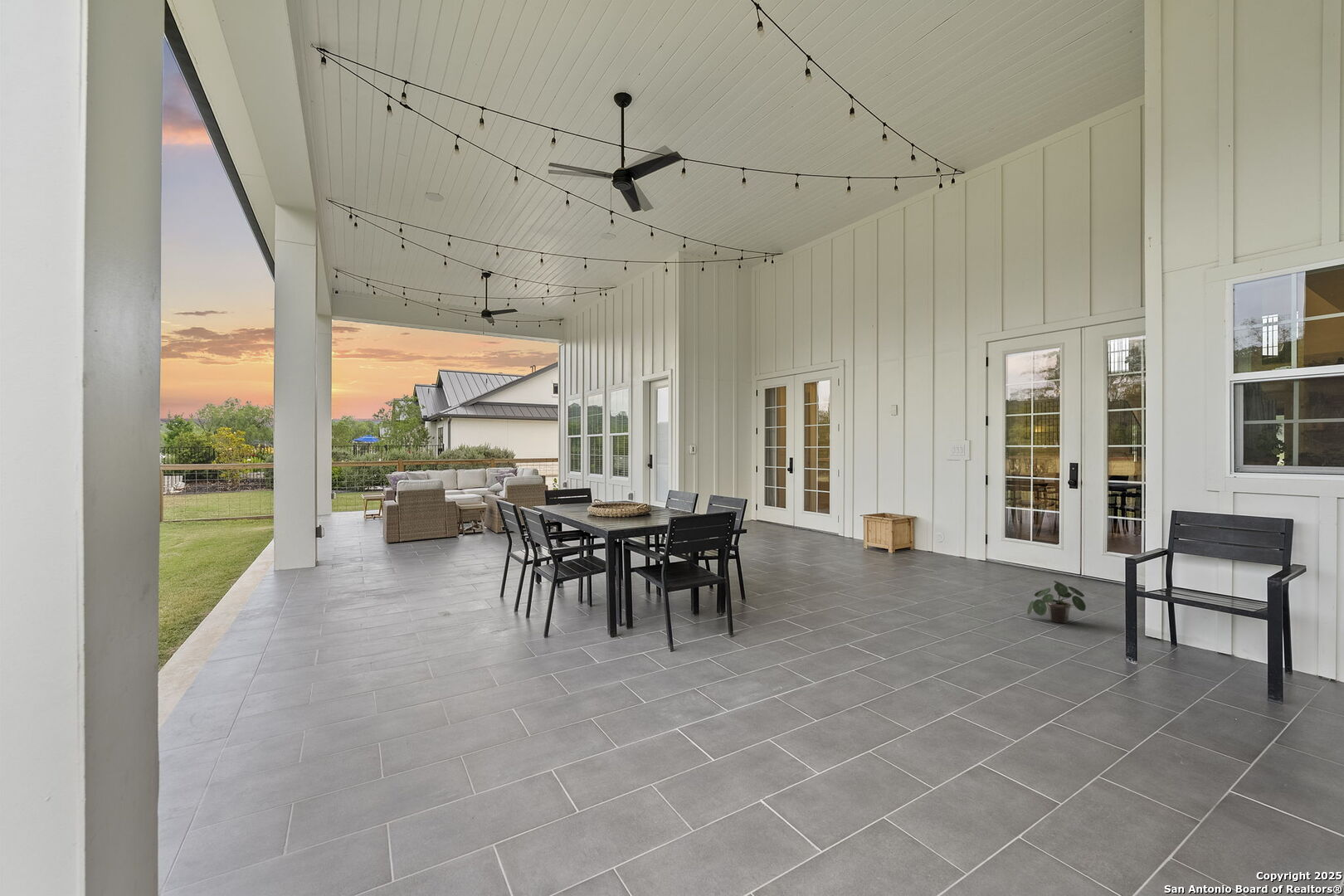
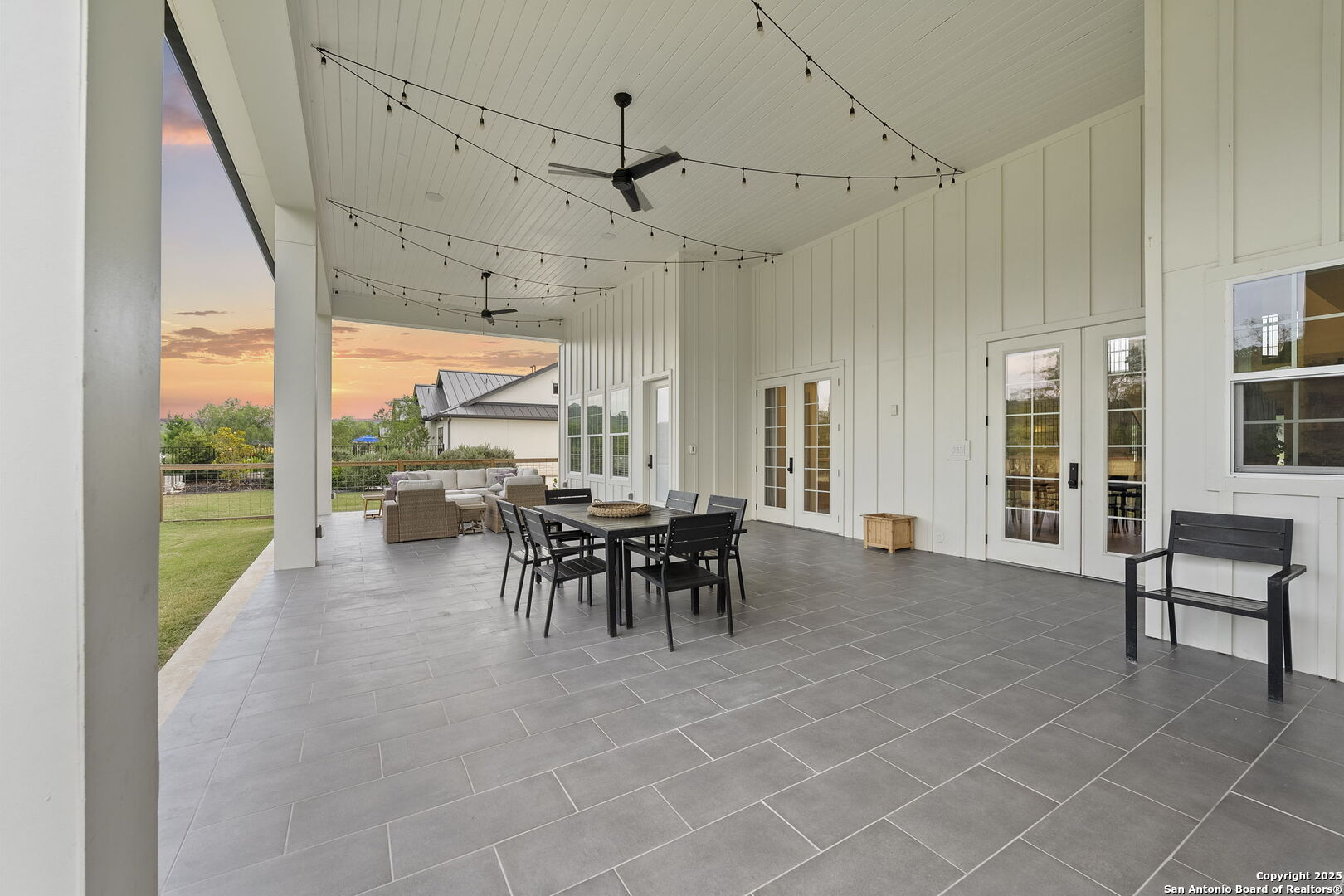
- potted plant (1056, 601)
